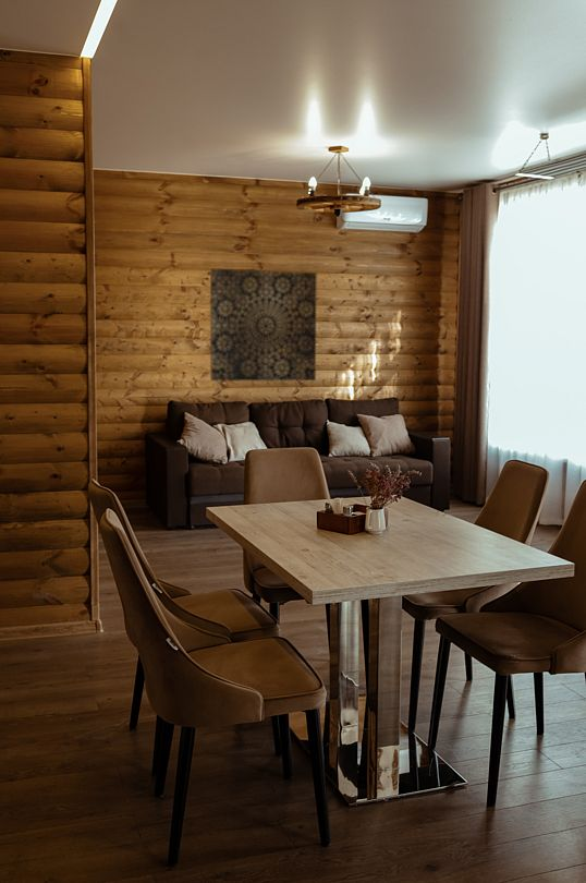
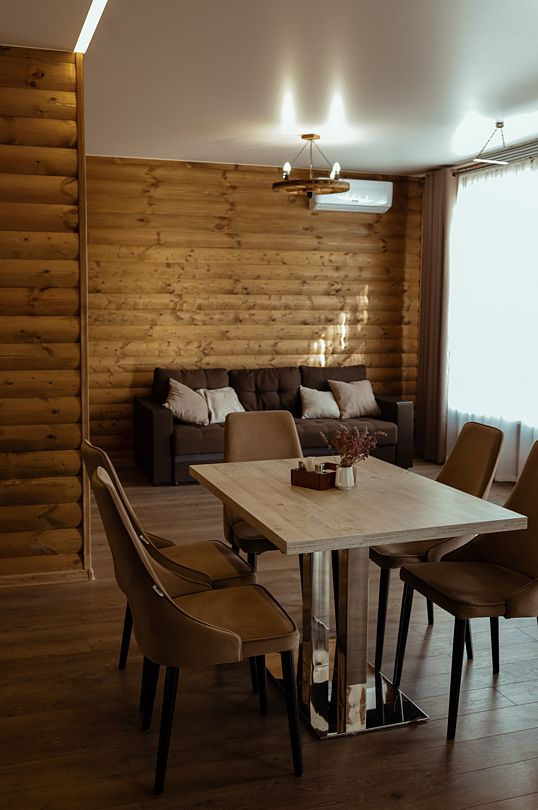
- wall art (264, 326)
